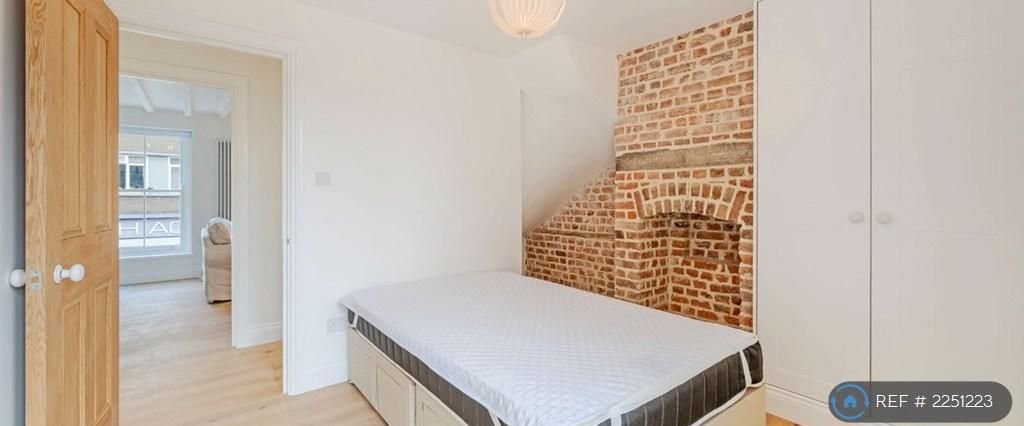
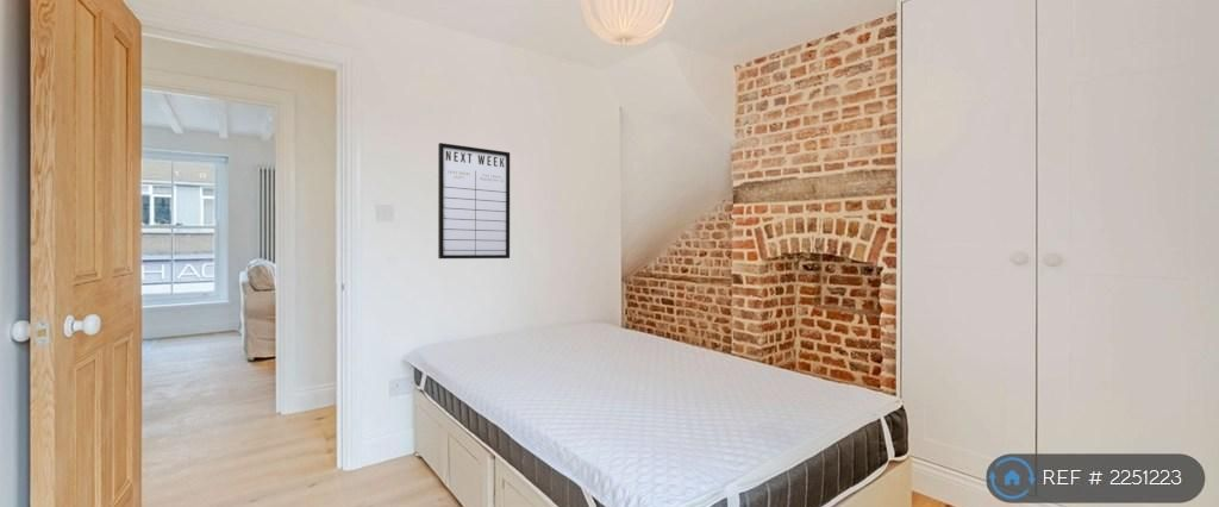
+ writing board (475, 202)
